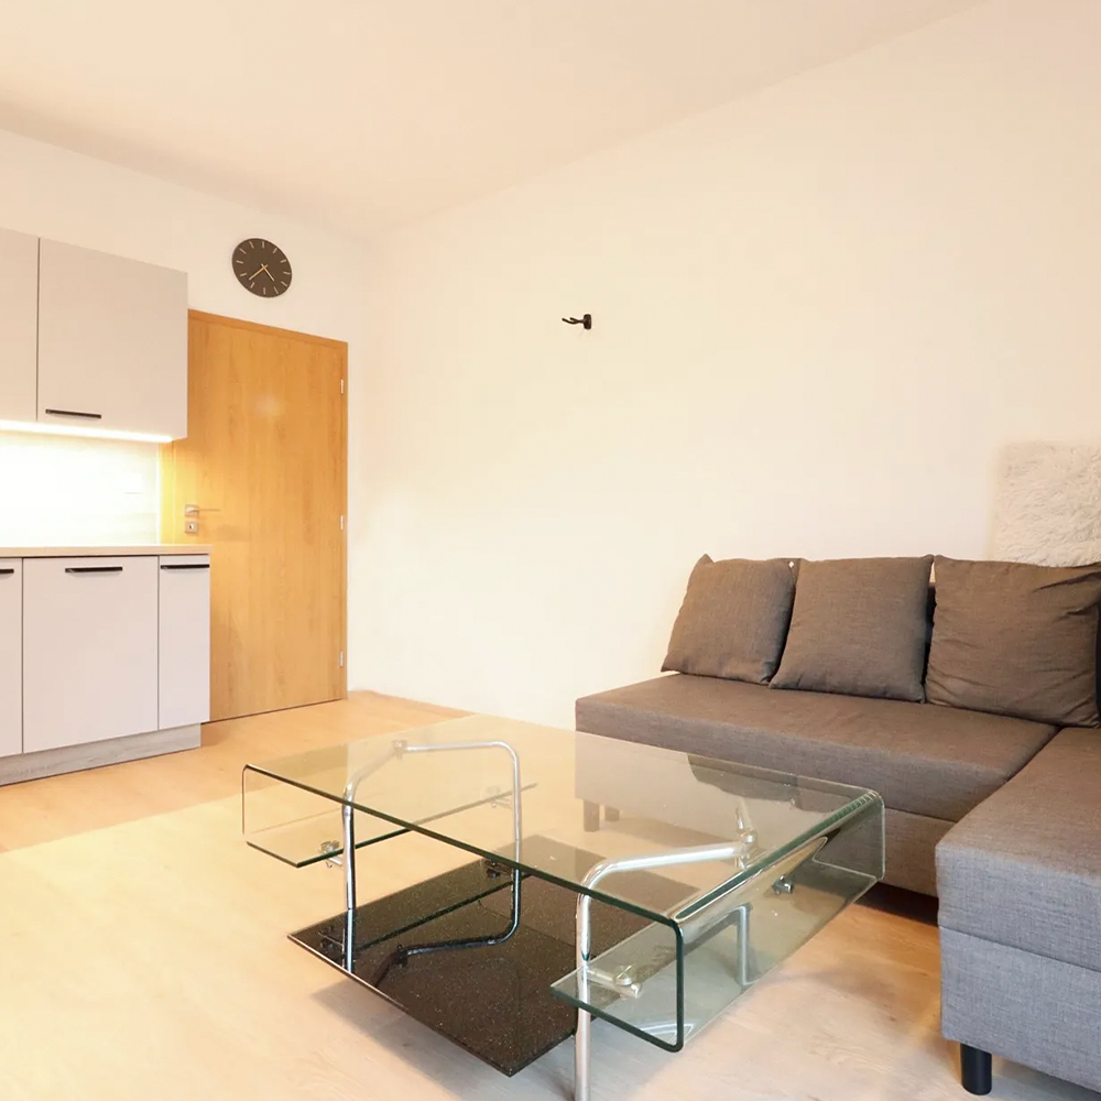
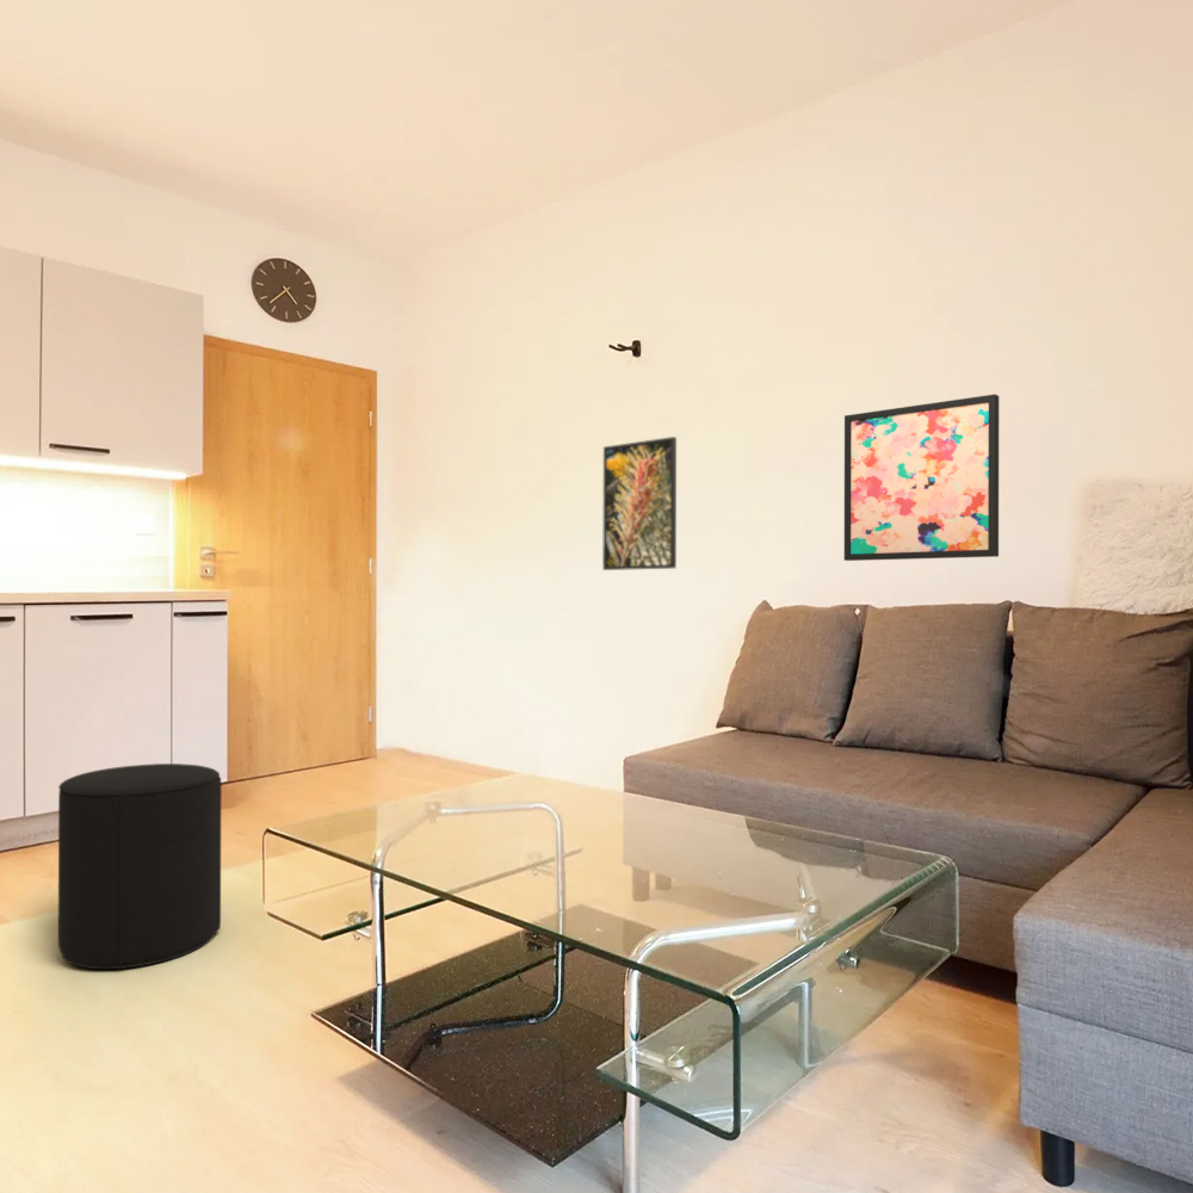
+ wall art (917, 482)
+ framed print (638, 505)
+ stool (141, 855)
